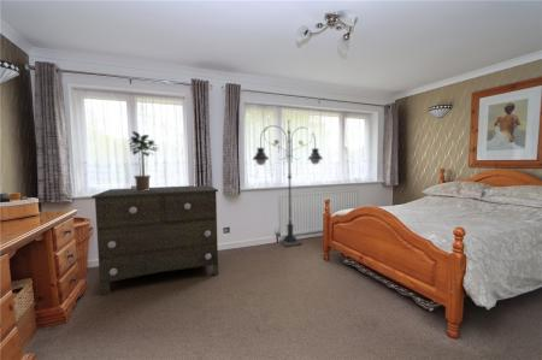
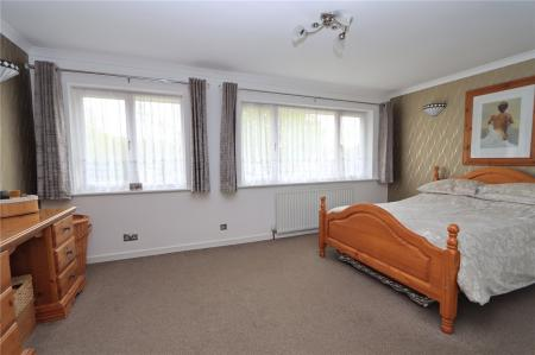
- potted plant (143, 161)
- floor lamp (289, 182)
- dresser (163, 230)
